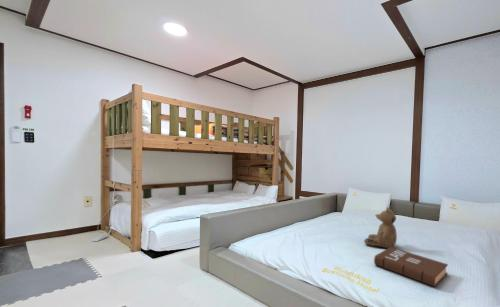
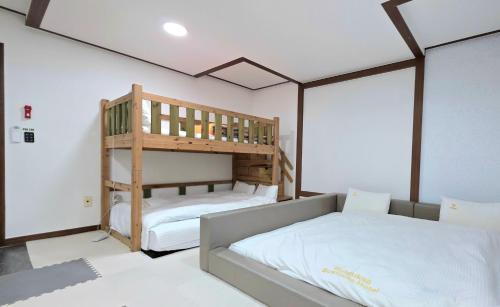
- book (409, 264)
- teddy bear (381, 225)
